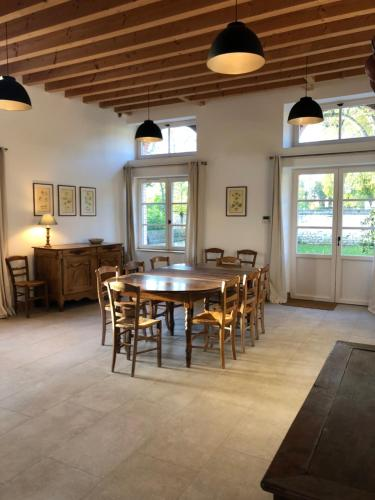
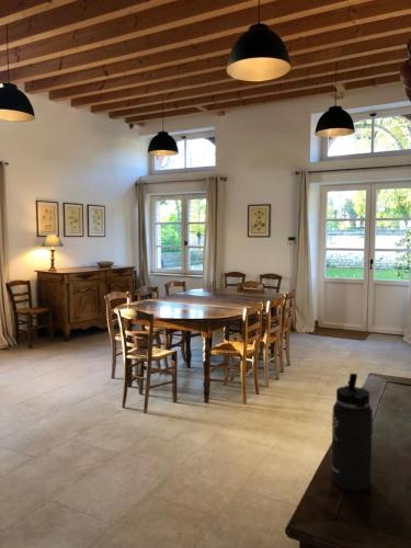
+ thermos bottle (353, 429)
